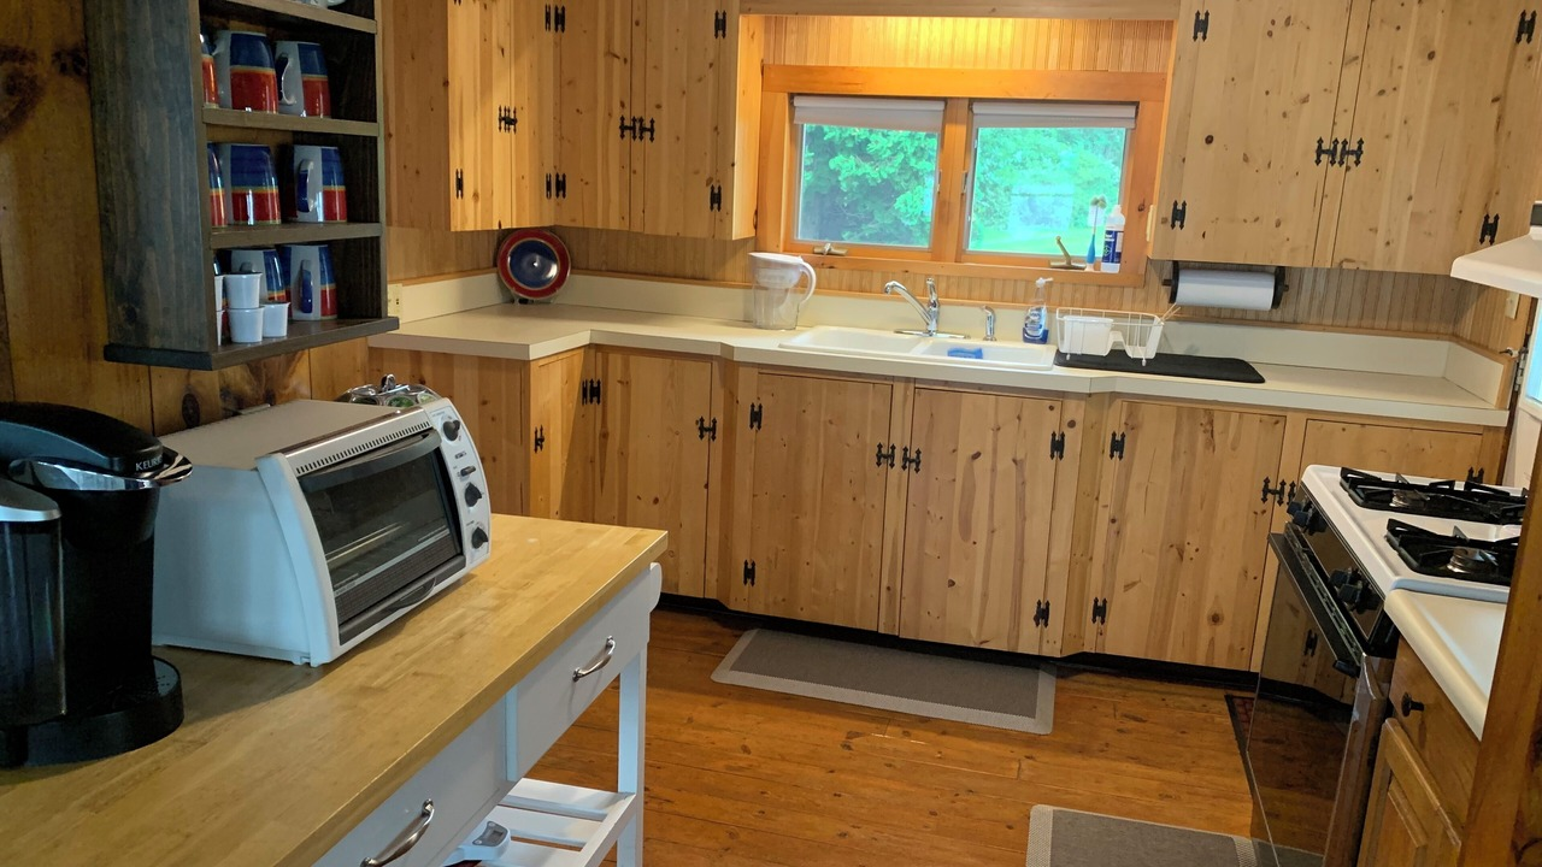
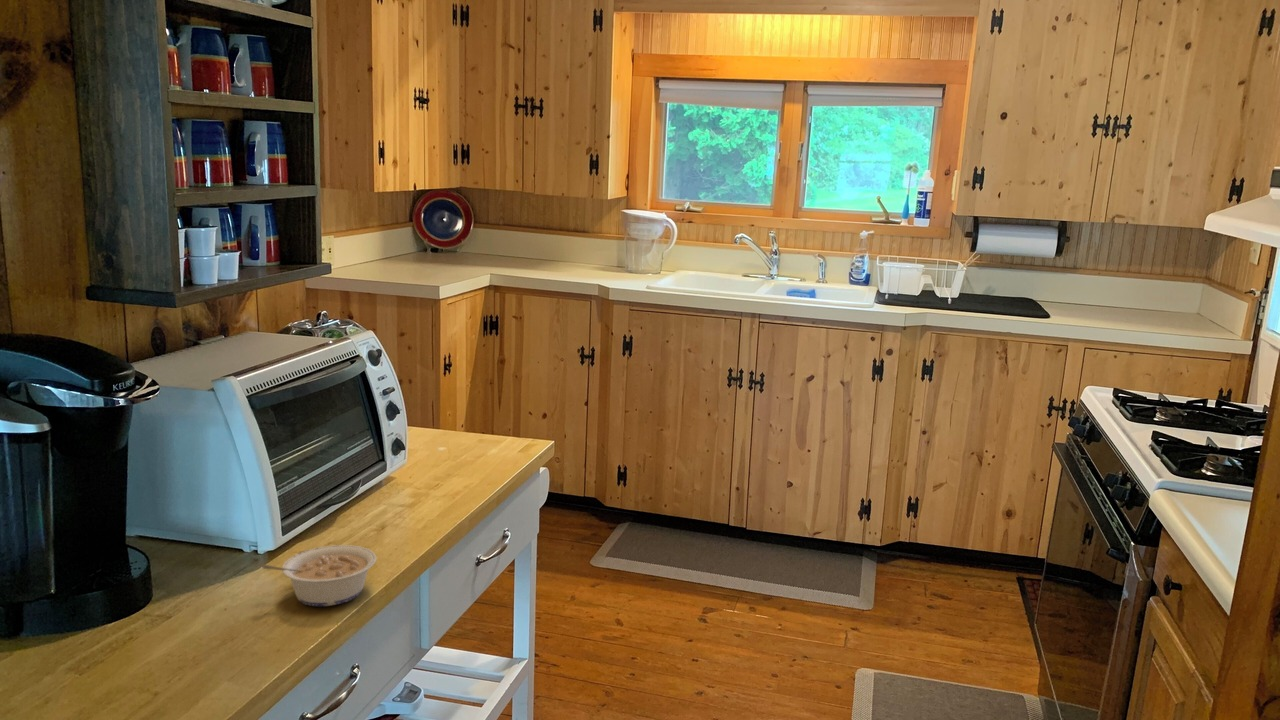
+ legume (327, 575)
